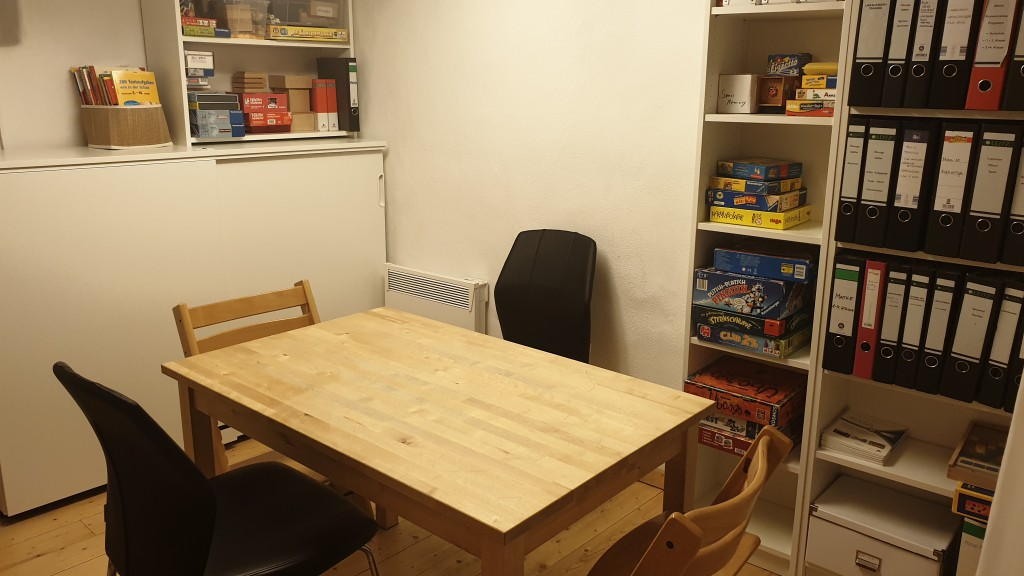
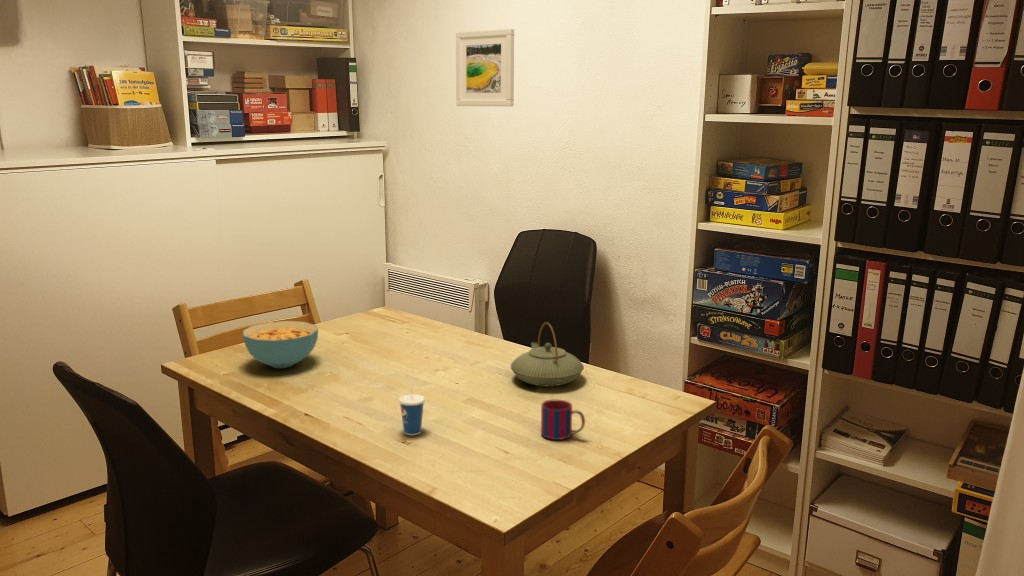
+ mug (562, 421)
+ cup (412, 406)
+ teapot (546, 350)
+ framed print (484, 68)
+ cereal bowl (281, 347)
